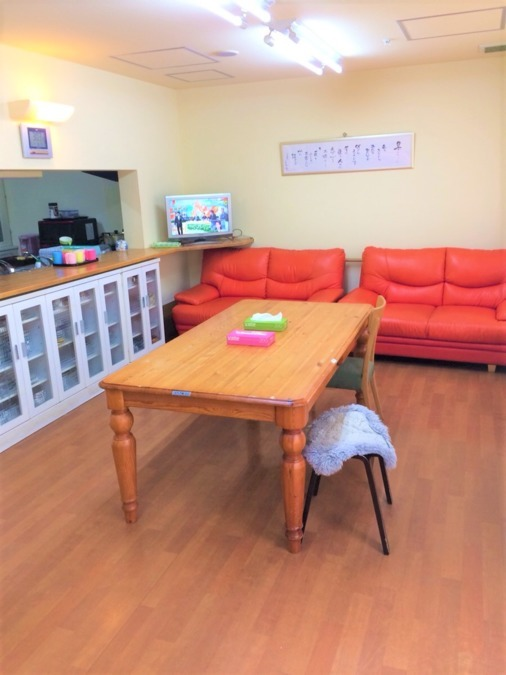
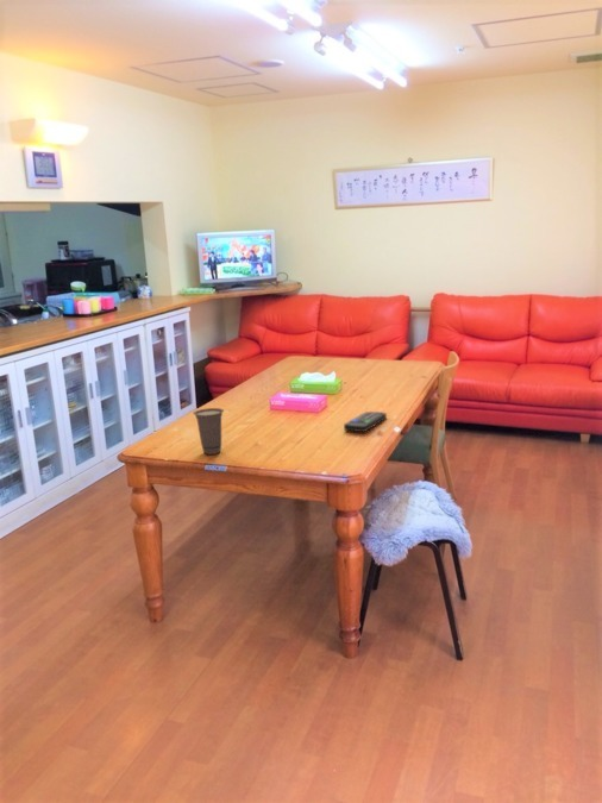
+ remote control (365, 420)
+ cup (209, 432)
